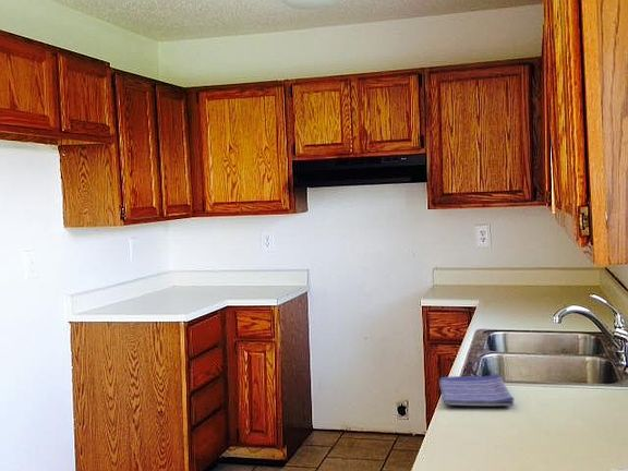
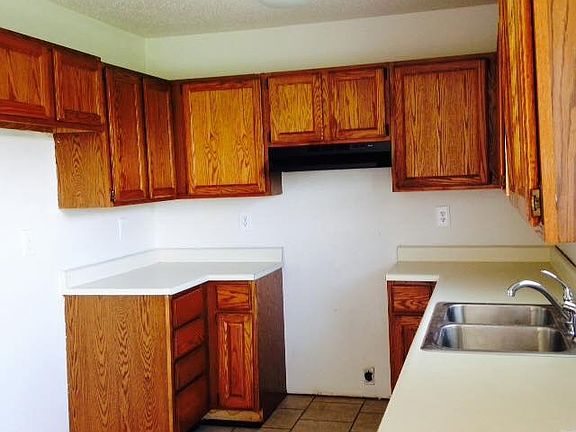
- dish towel (474, 389)
